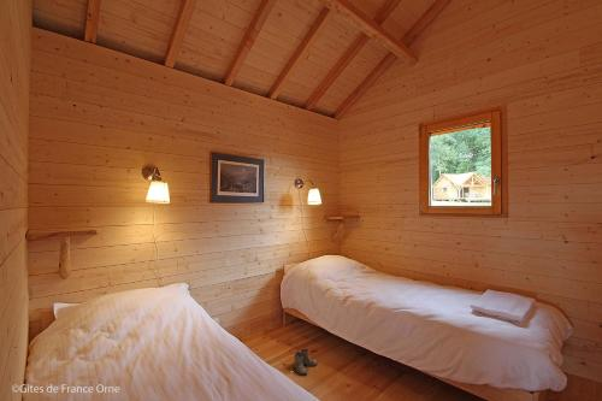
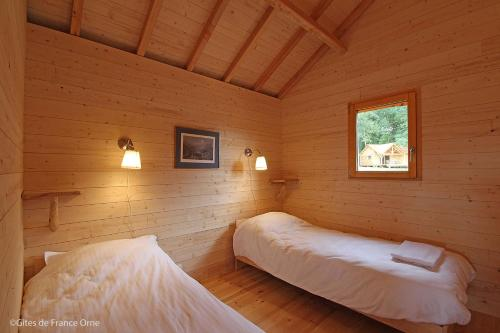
- boots (303, 360)
